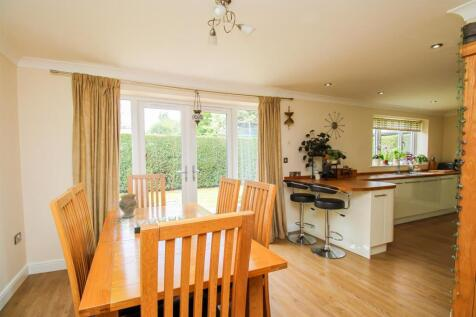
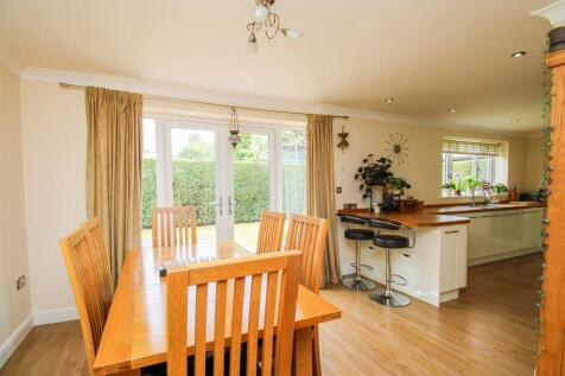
- vase (128, 205)
